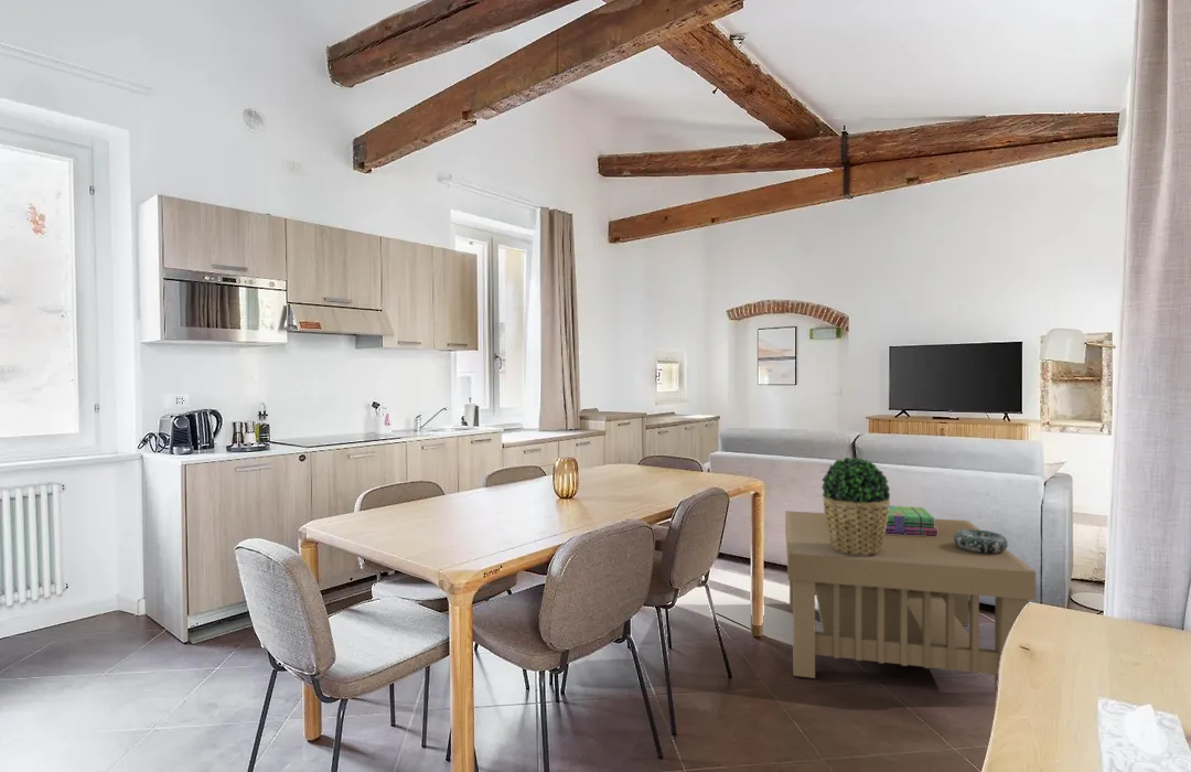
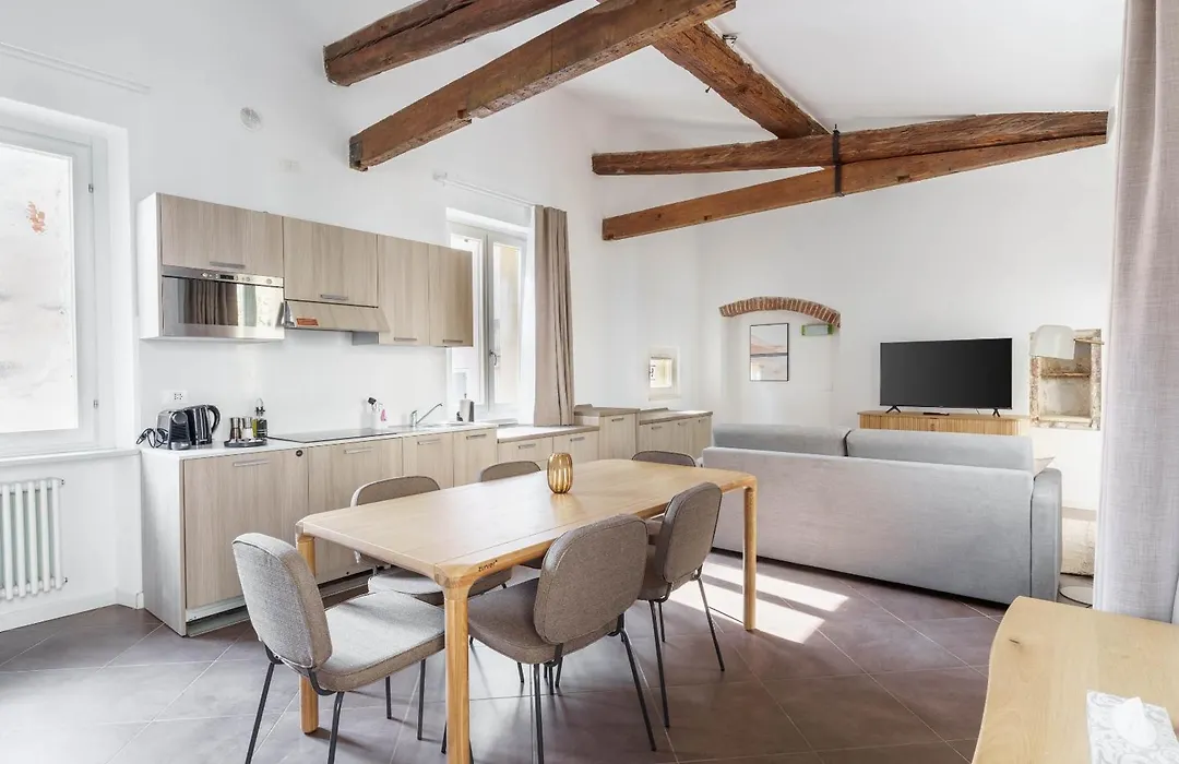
- potted plant (855, 503)
- decorative bowl (979, 540)
- stack of books (894, 518)
- coffee table (887, 590)
